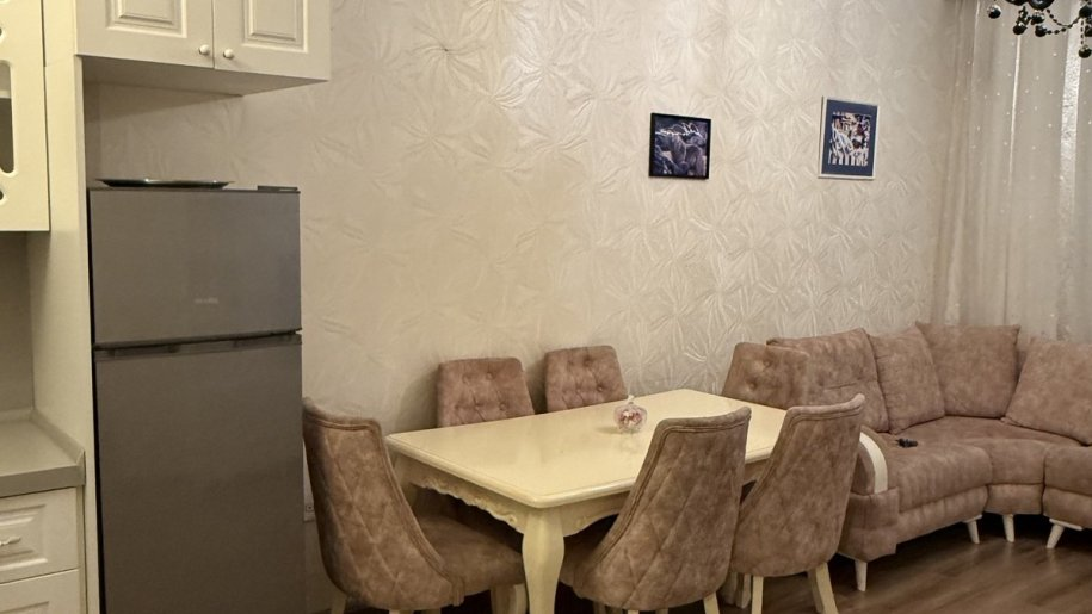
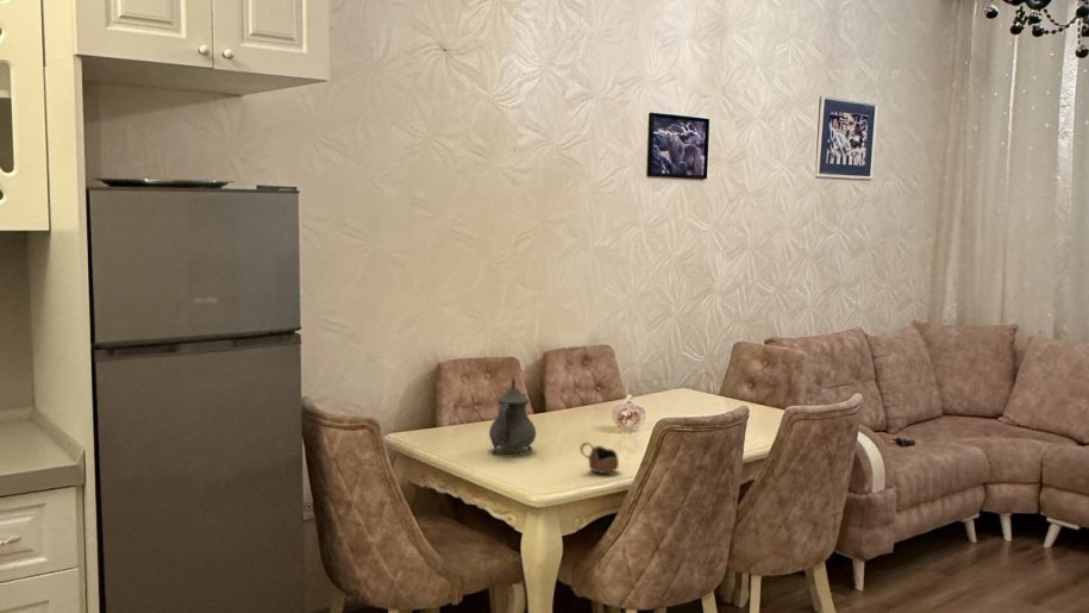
+ teapot (513, 413)
+ cup (599, 456)
